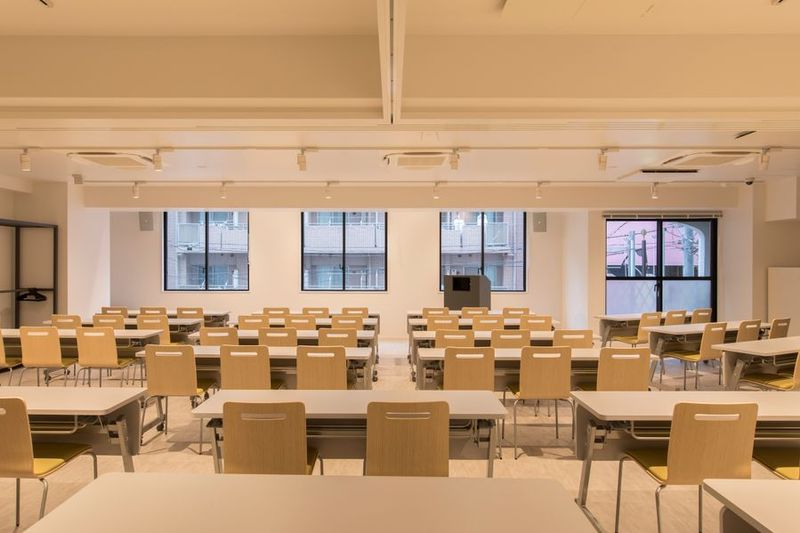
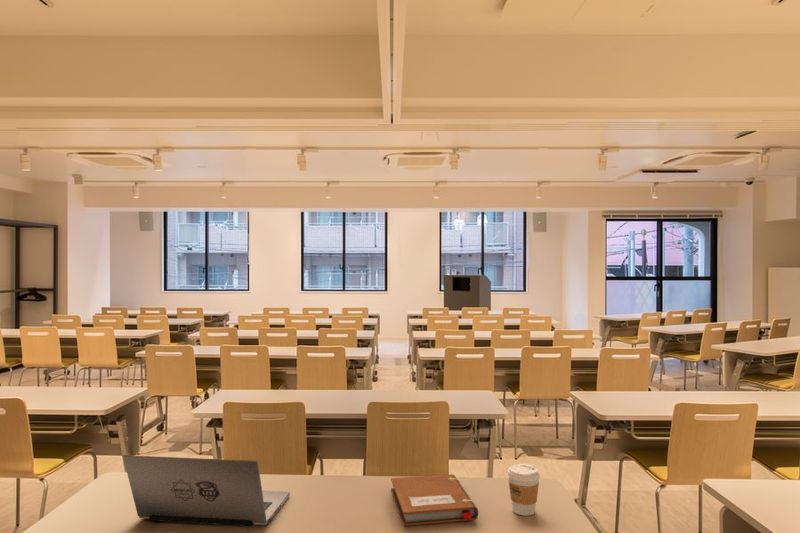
+ laptop (212, 477)
+ notebook (432, 498)
+ coffee cup (523, 489)
